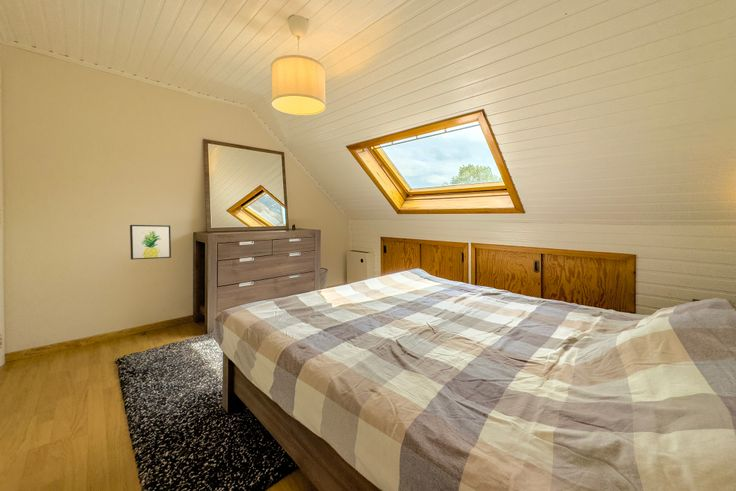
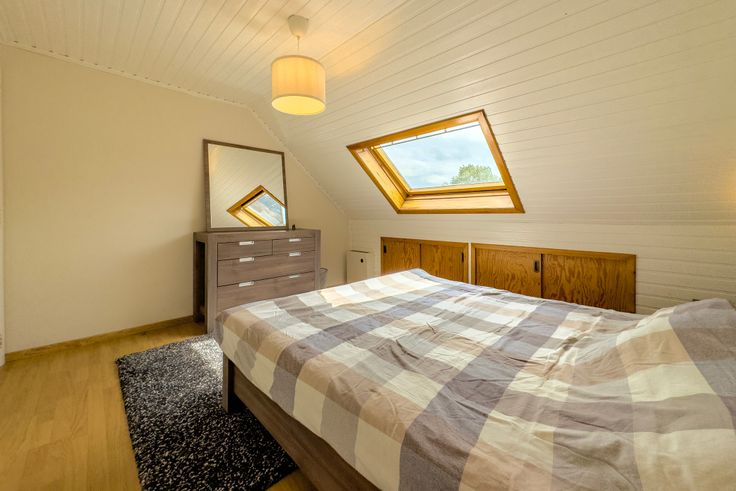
- wall art (151, 241)
